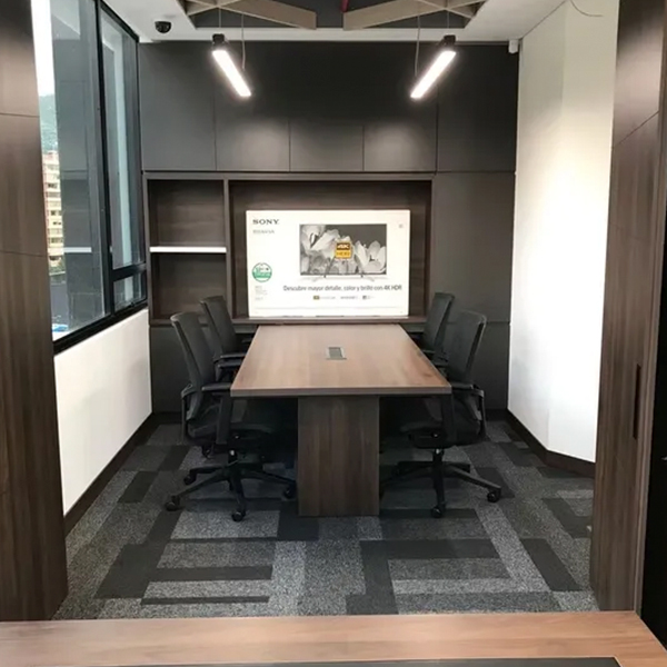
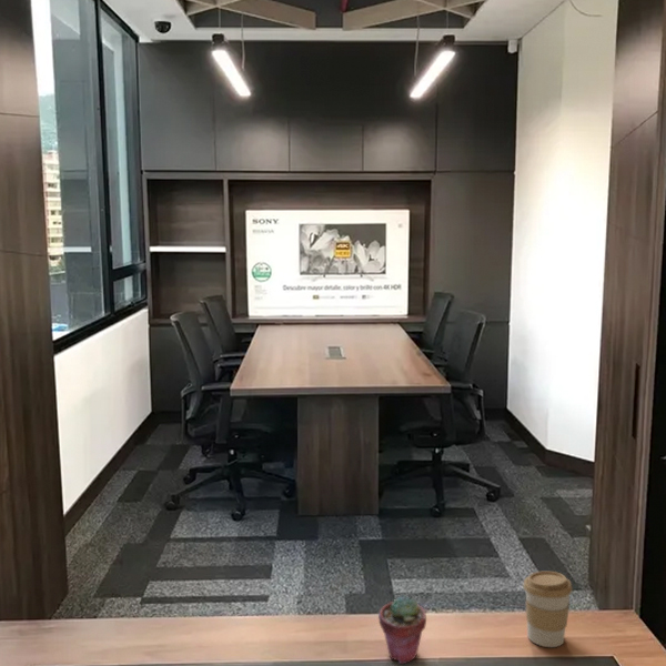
+ potted succulent (402, 625)
+ coffee cup (546, 606)
